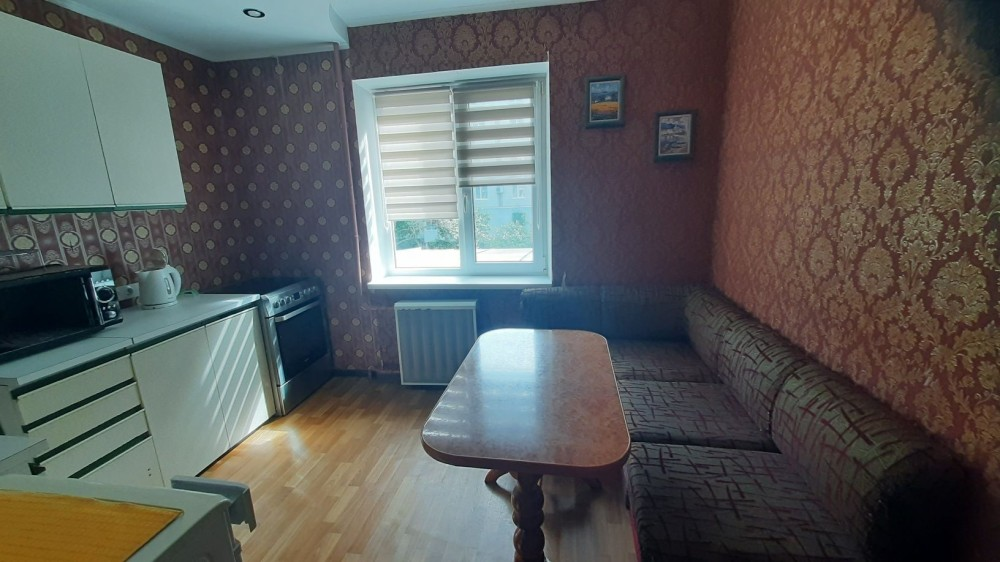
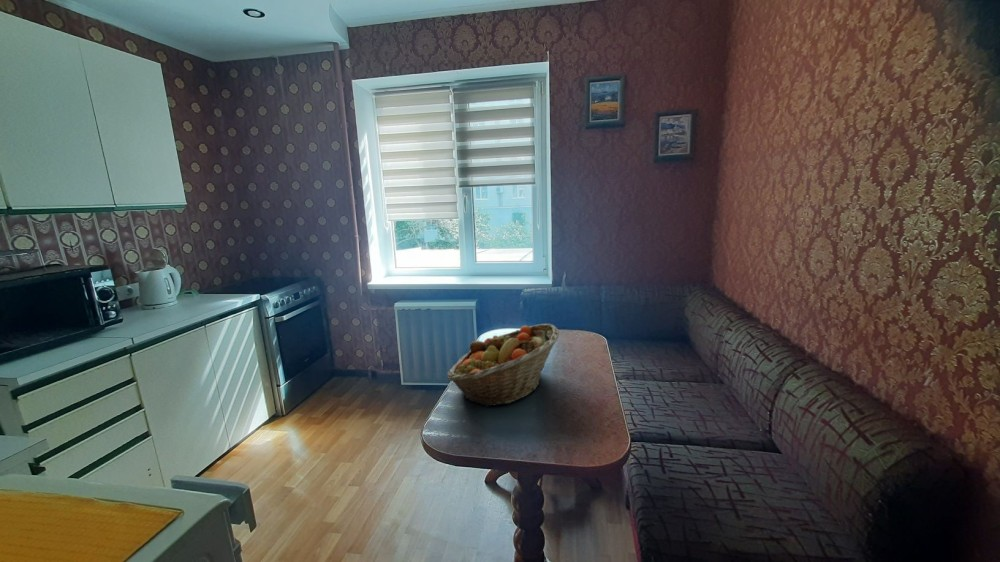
+ fruit basket (505, 359)
